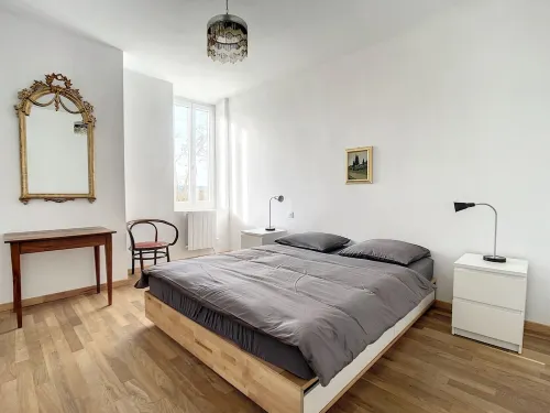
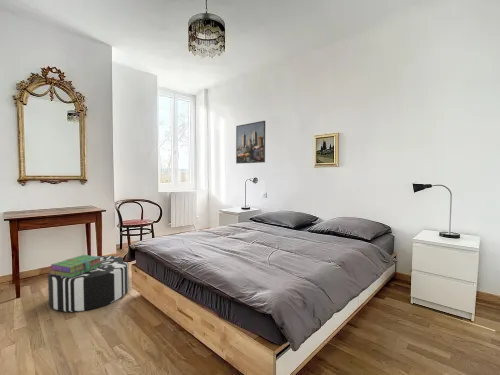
+ pouf (91, 280)
+ stack of books (77, 264)
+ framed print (249, 143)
